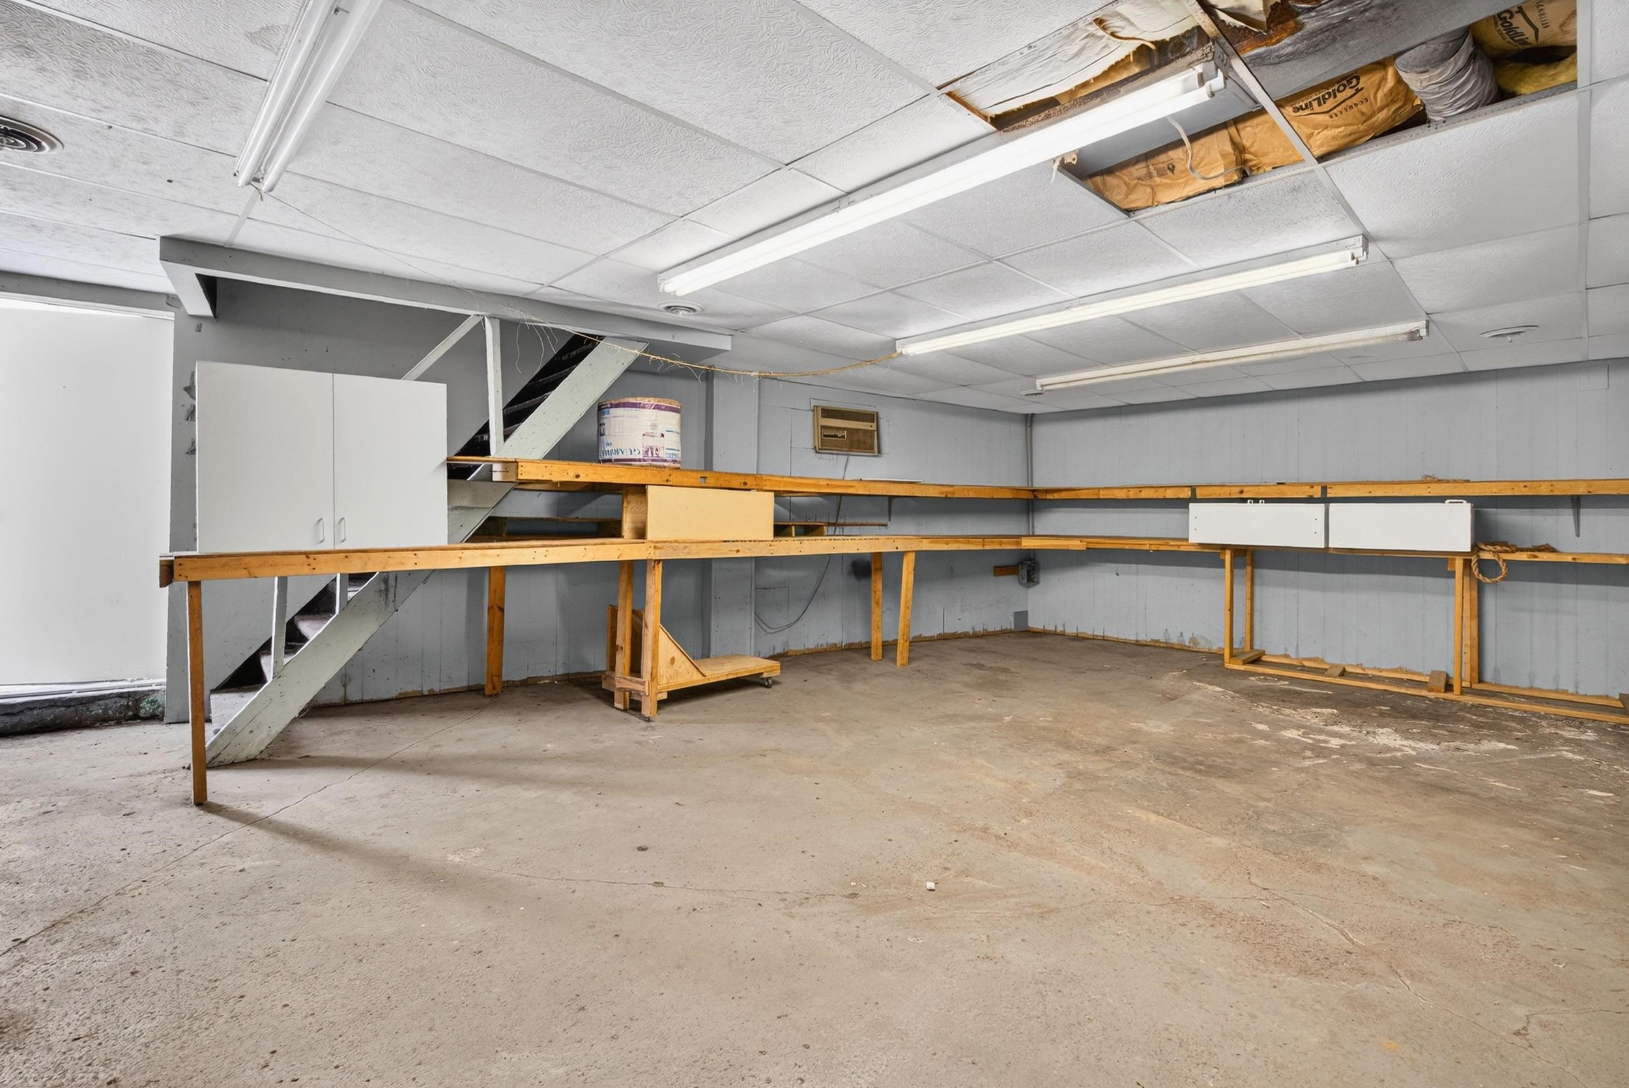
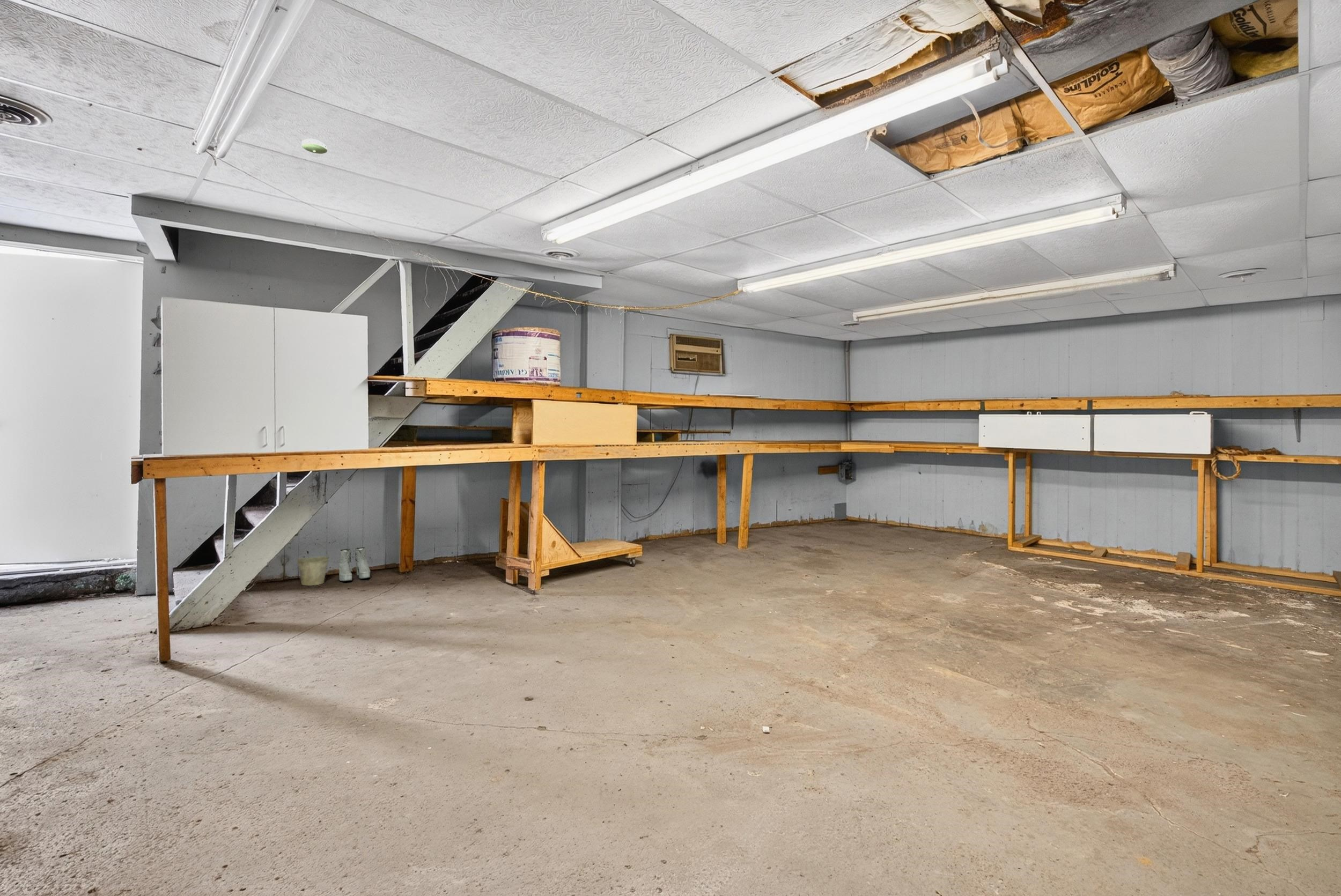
+ boots (355, 561)
+ smoke detector (314, 146)
+ bucket (313, 562)
